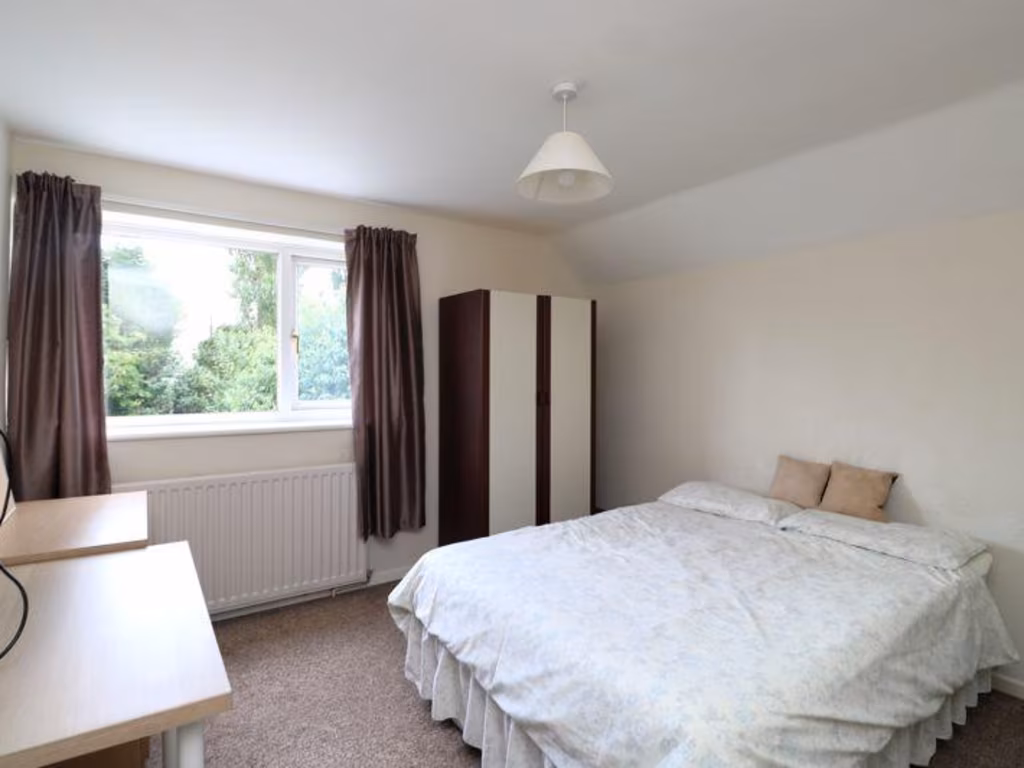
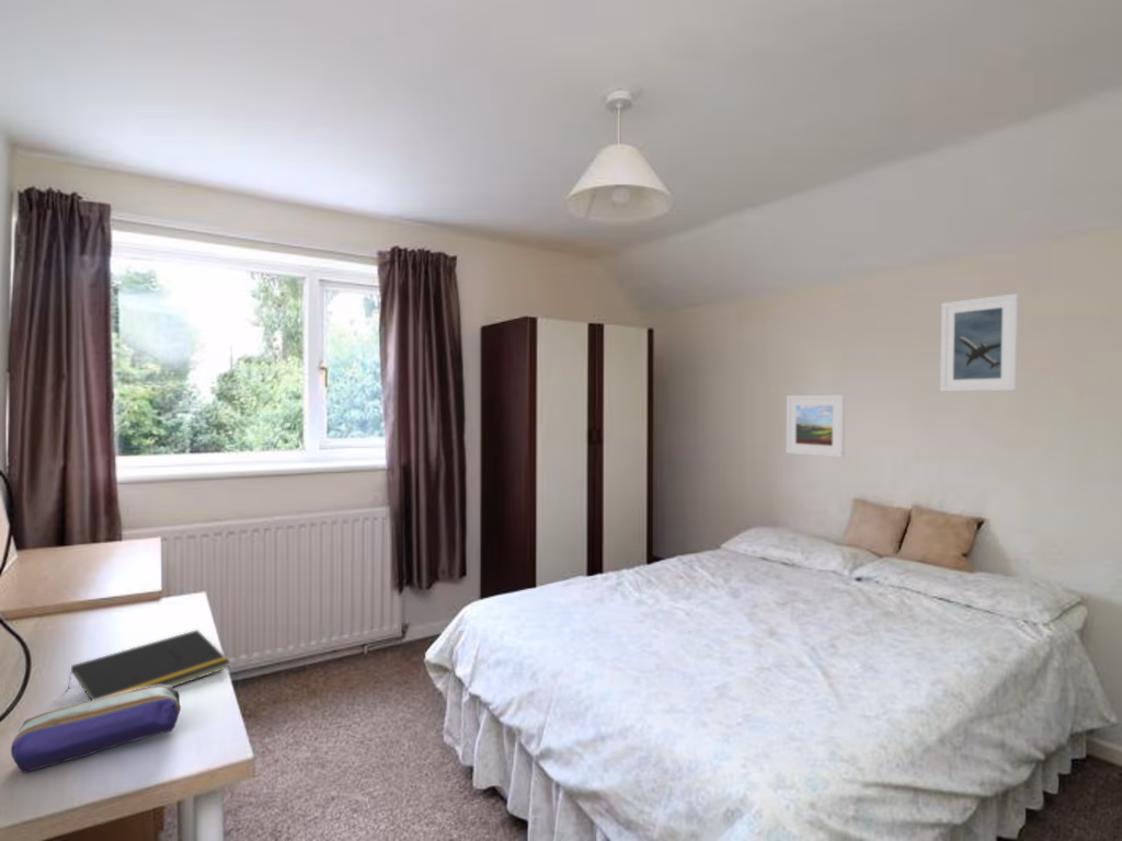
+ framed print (814, 425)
+ pencil case (103, 724)
+ notepad (153, 666)
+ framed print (977, 344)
